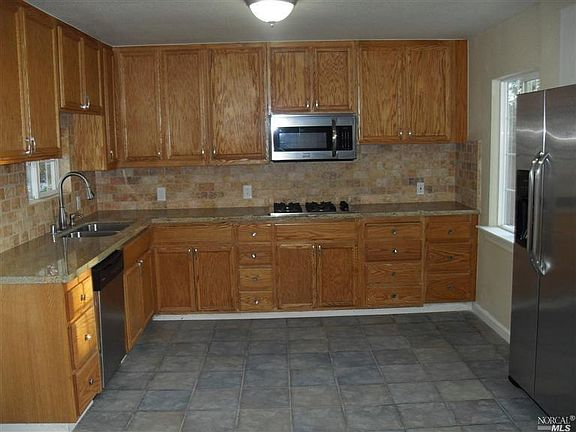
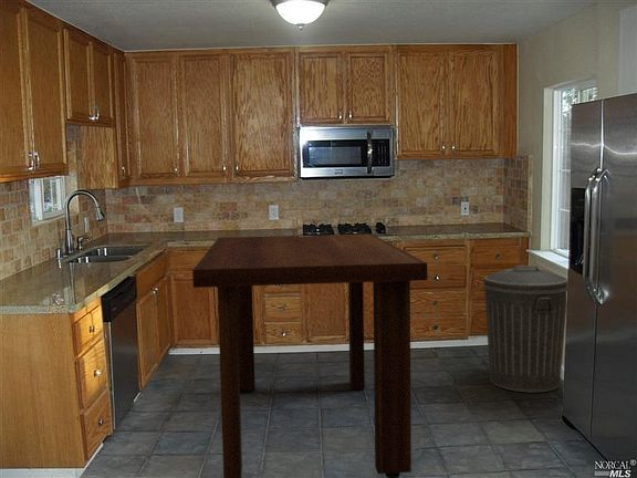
+ trash can (524, 324)
+ dining table (349, 339)
